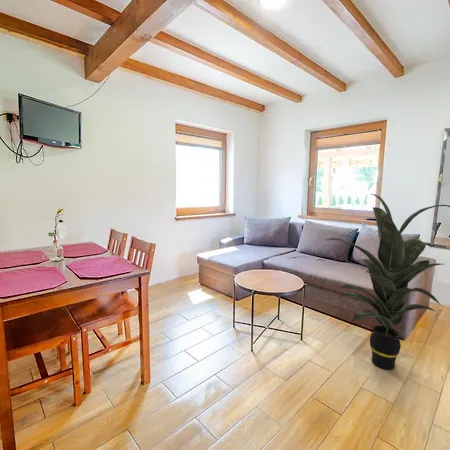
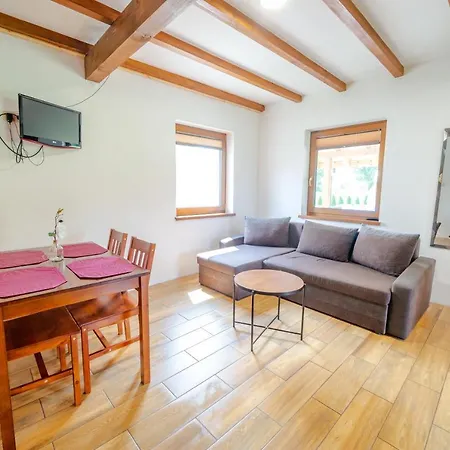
- indoor plant (384, 279)
